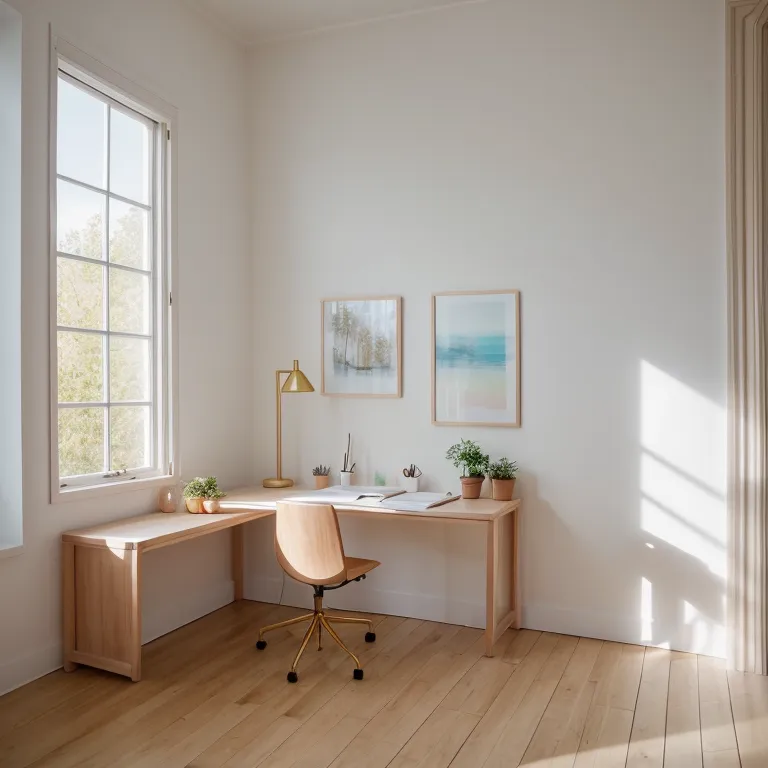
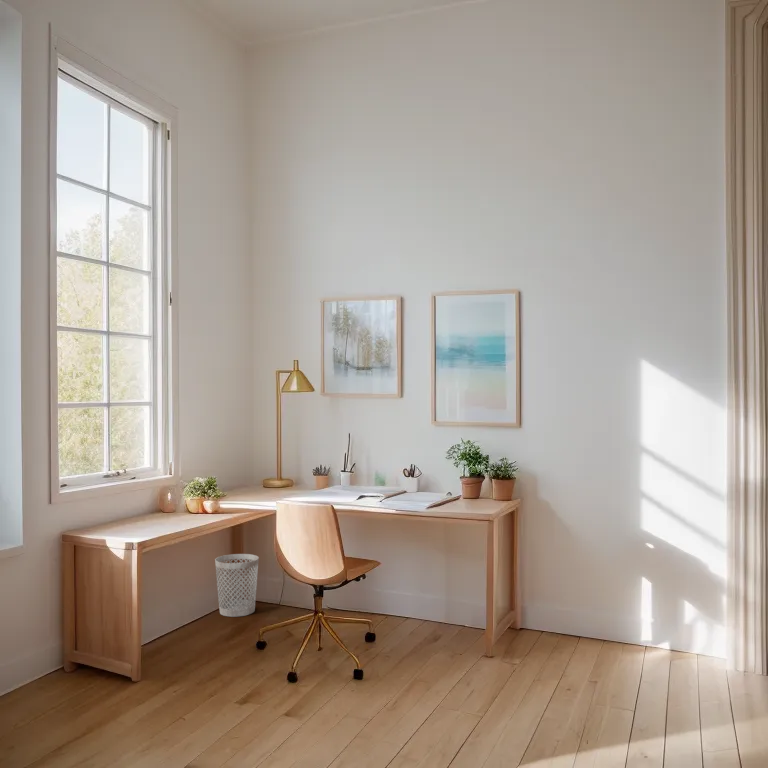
+ wastebasket (237, 585)
